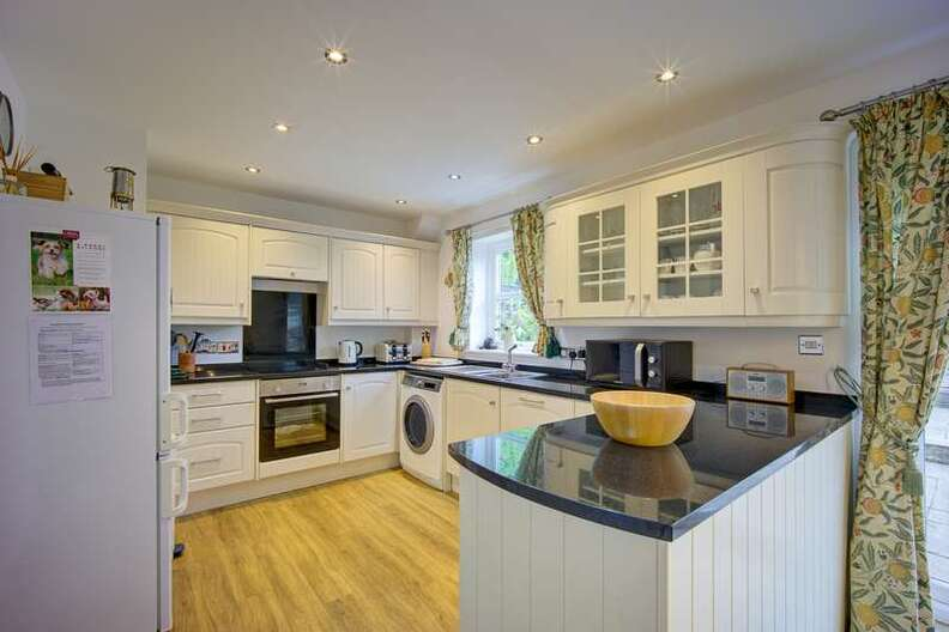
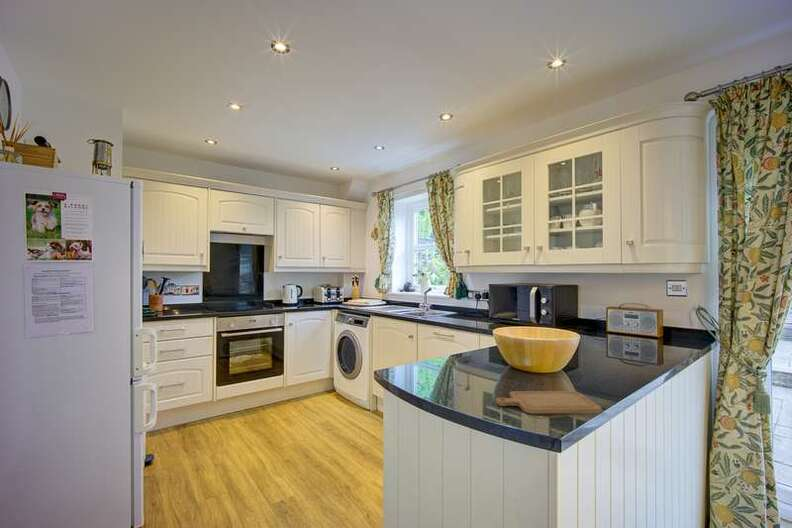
+ chopping board (543, 401)
